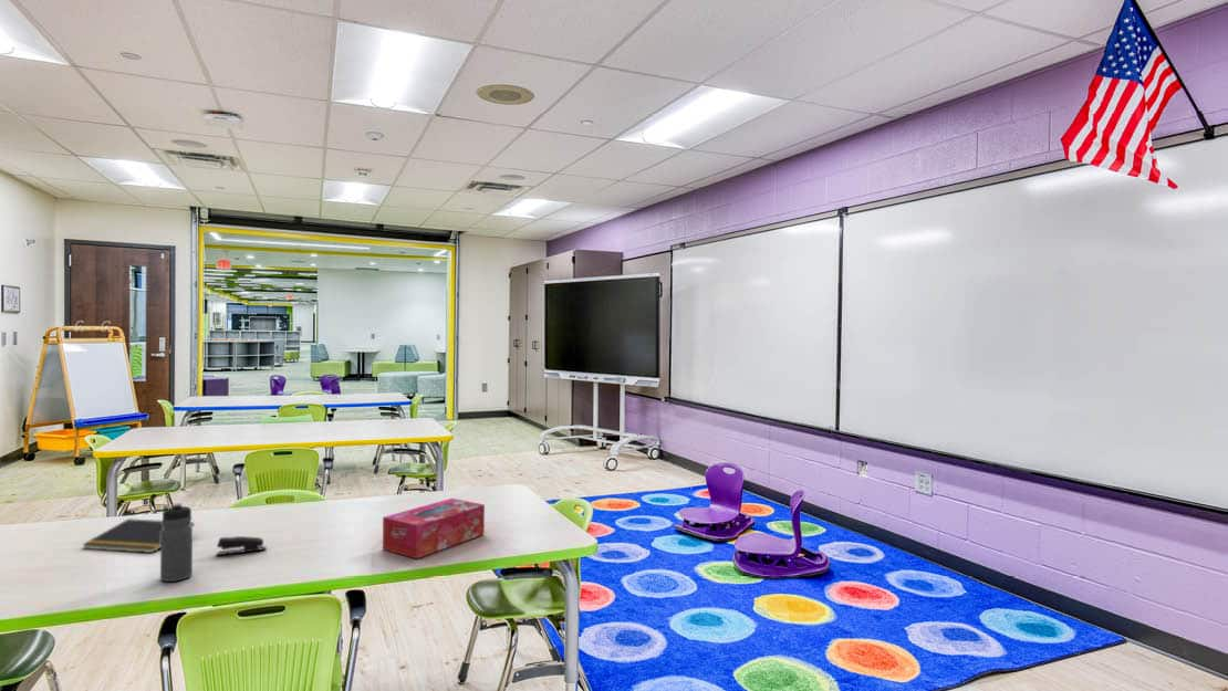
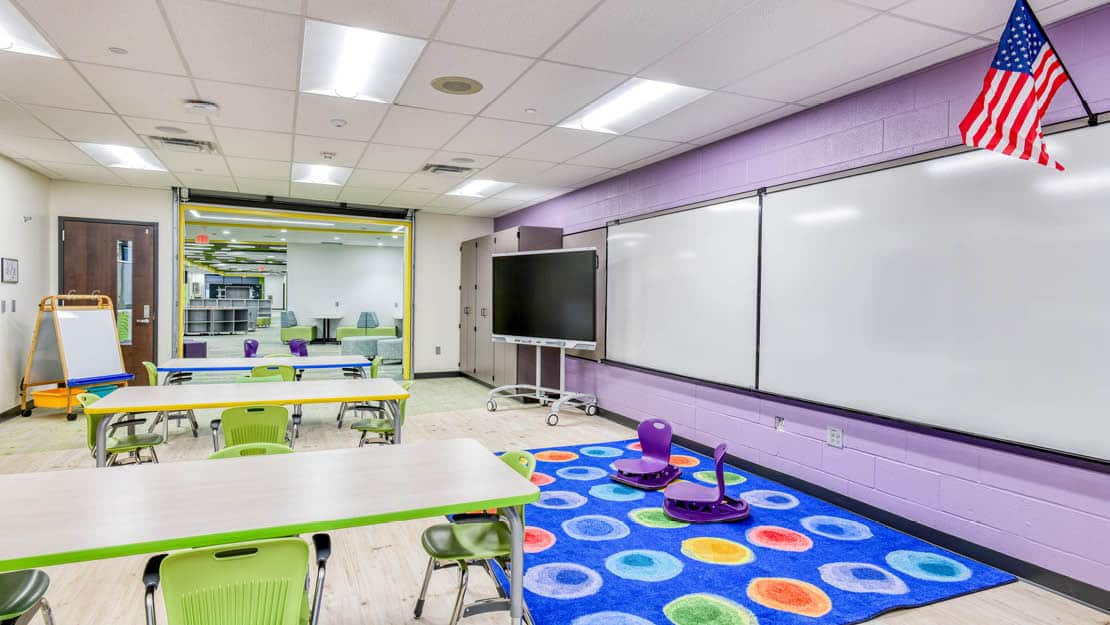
- tissue box (435, 525)
- water bottle (176, 540)
- notepad (139, 534)
- stapler (241, 543)
